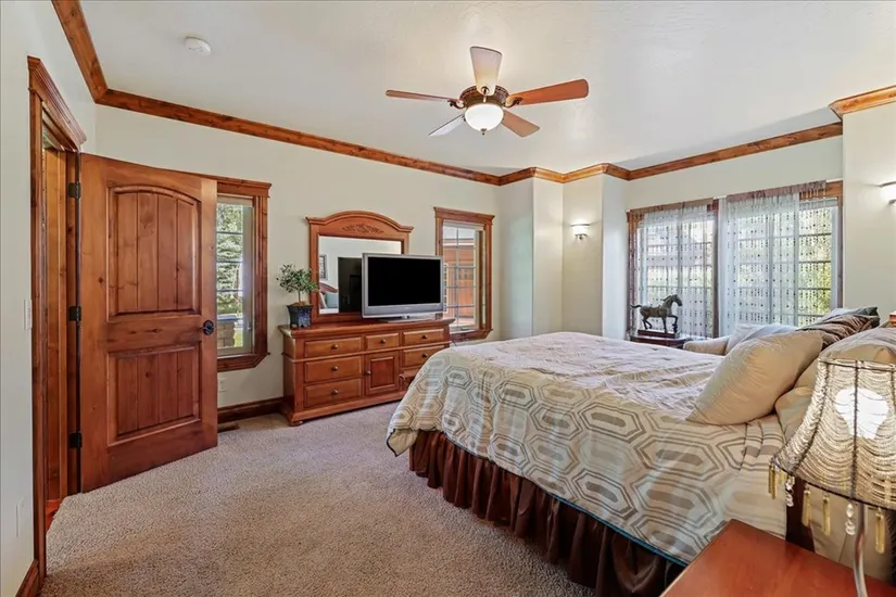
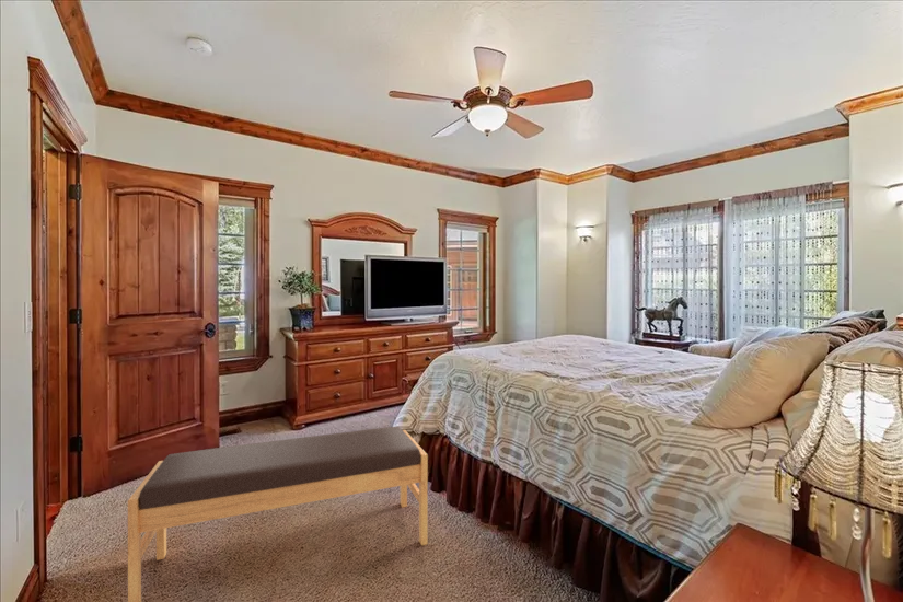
+ bench (296, 499)
